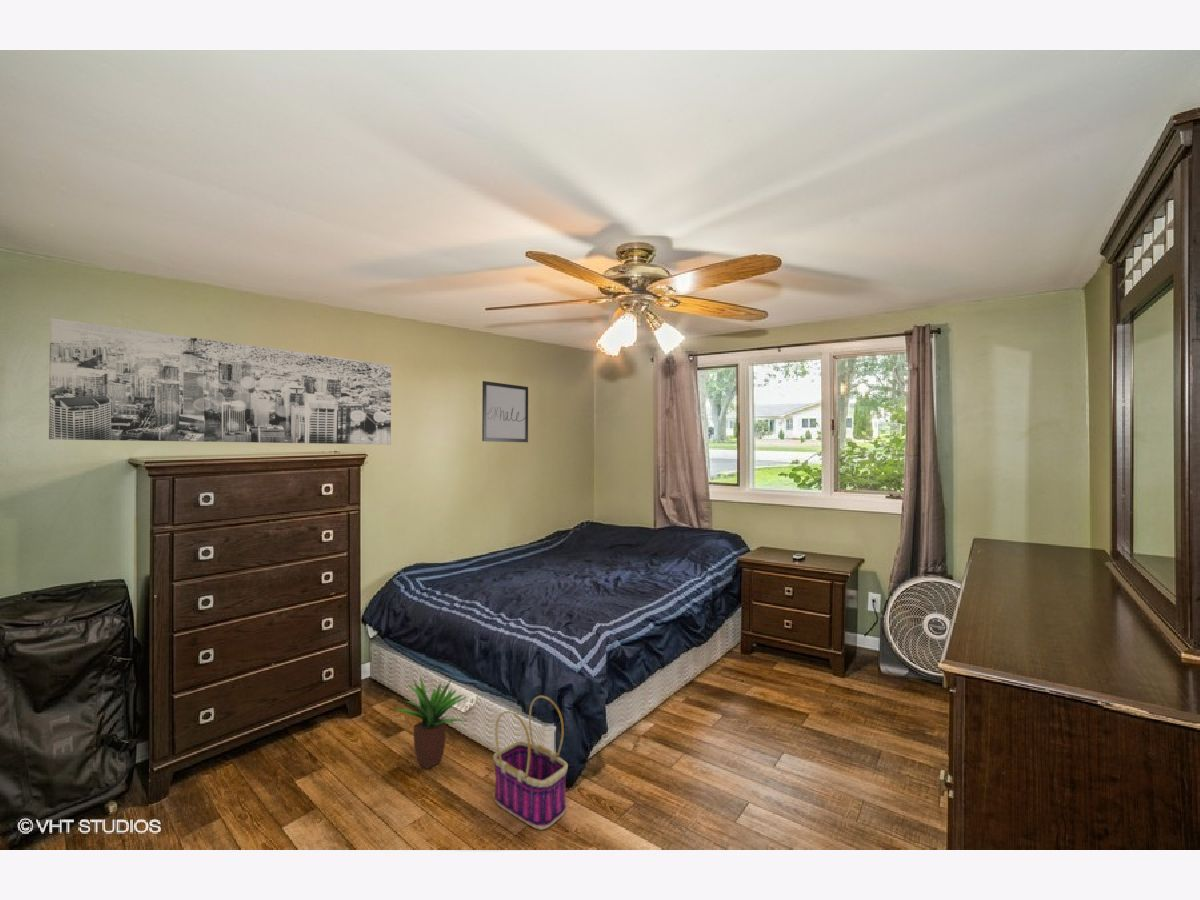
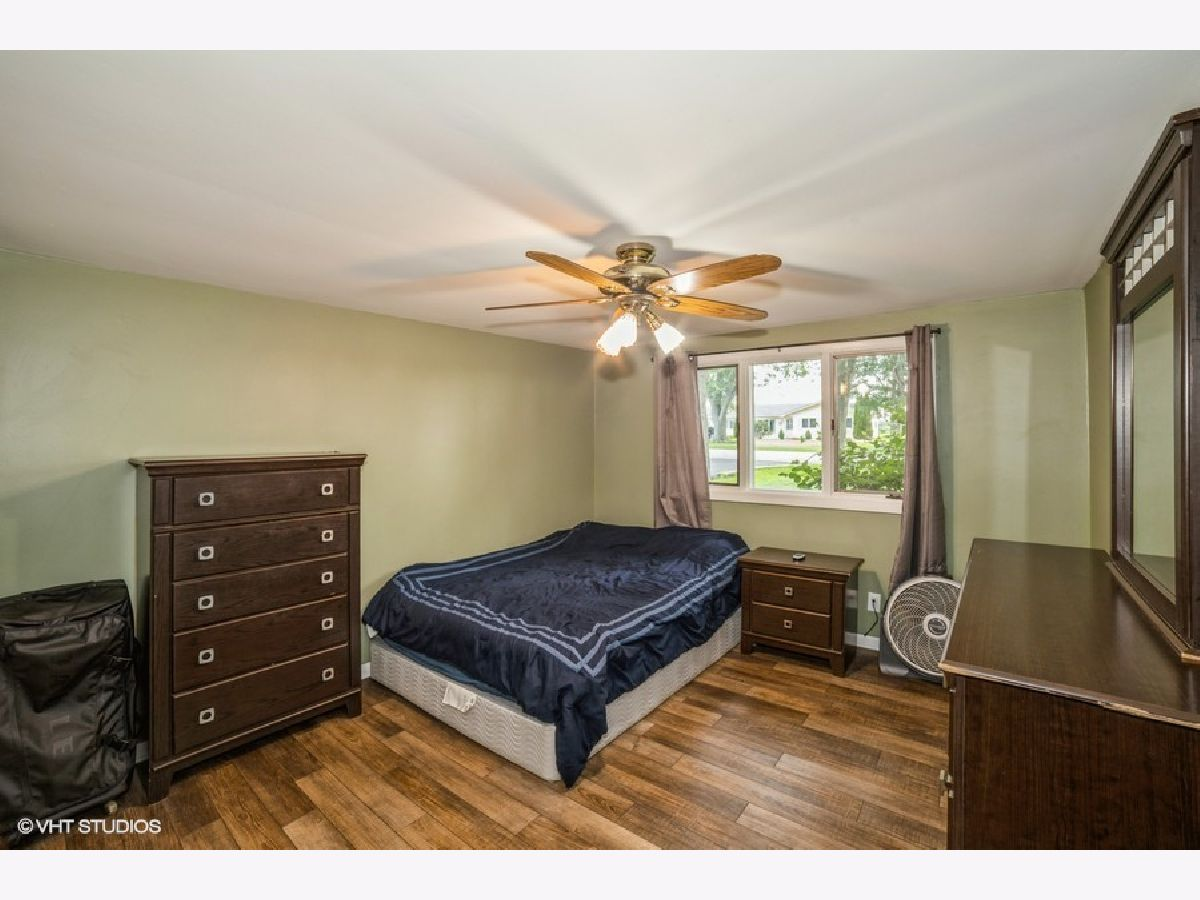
- wall art (506, 413)
- wall art (254, 394)
- basket (530, 755)
- potted plant (436, 718)
